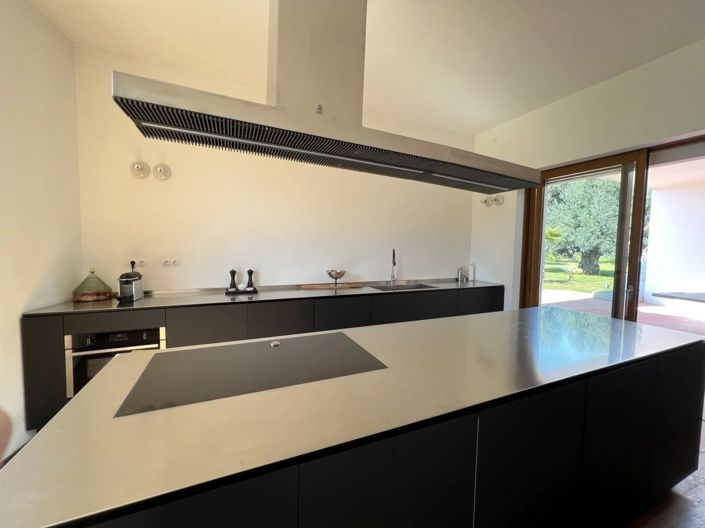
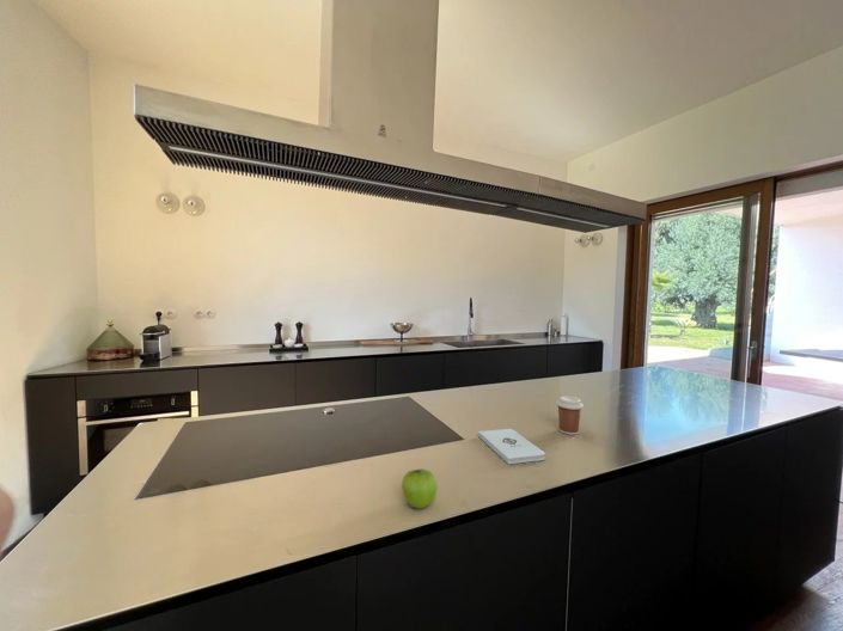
+ notepad (509, 443)
+ fruit (419, 486)
+ coffee cup (569, 415)
